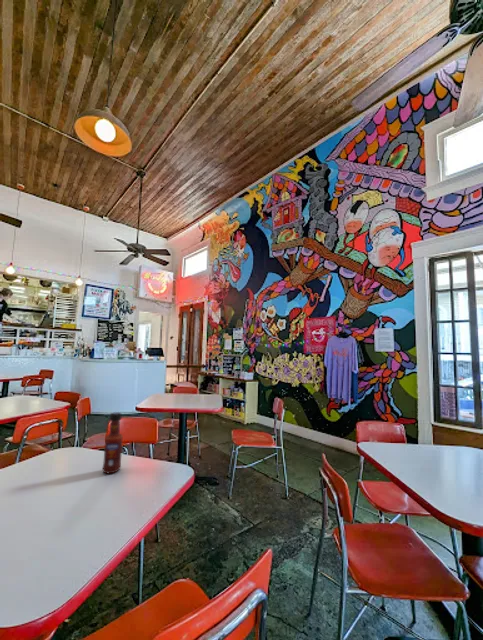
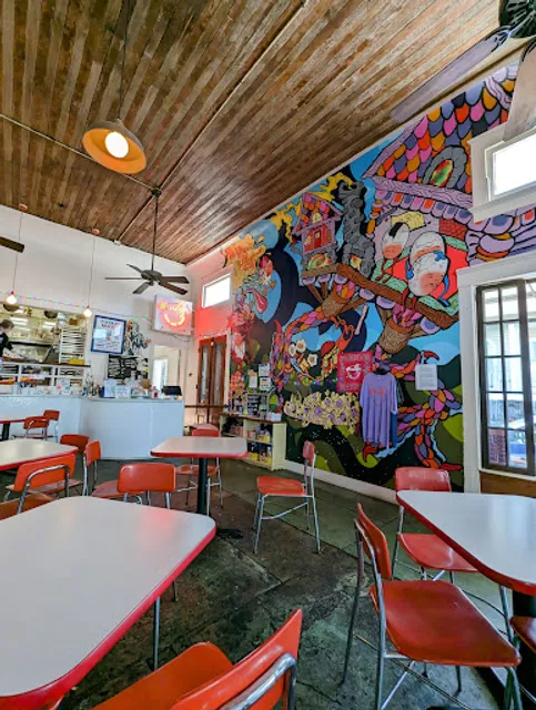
- tabasco sauce (113, 441)
